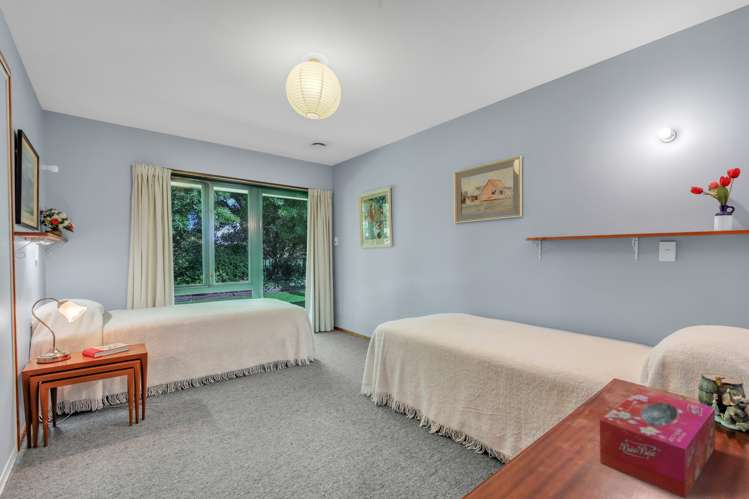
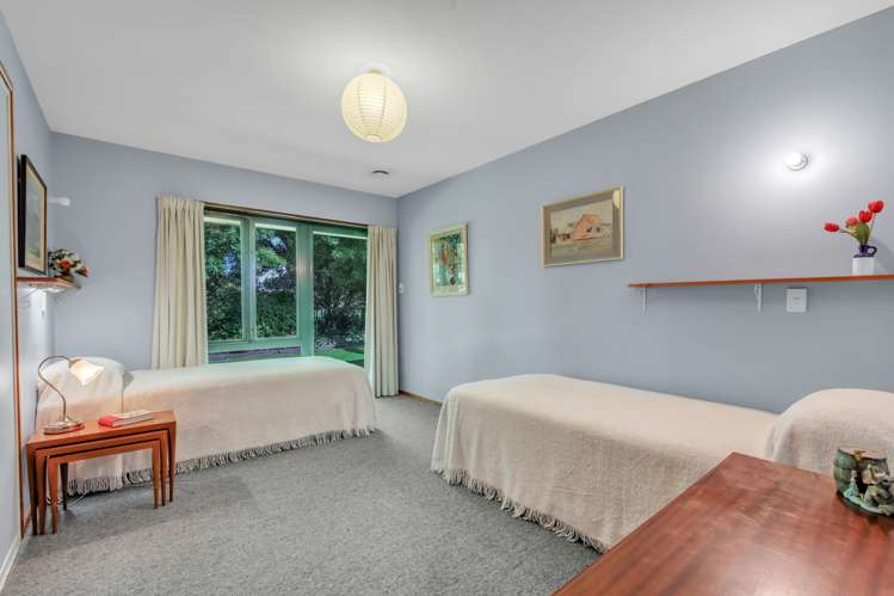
- tissue box (659, 434)
